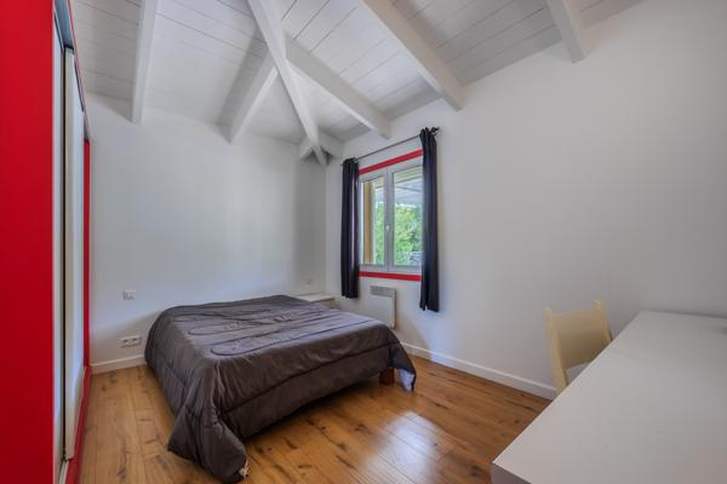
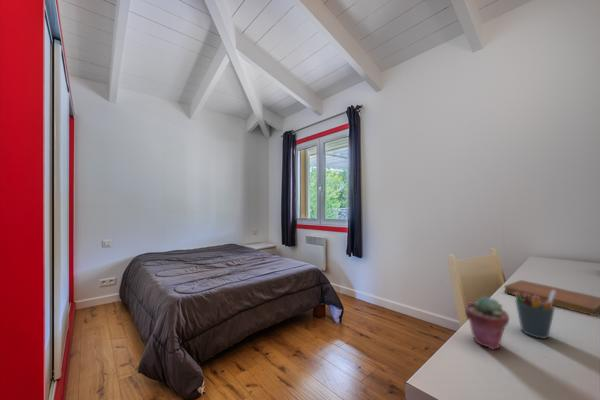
+ pen holder (534, 310)
+ notebook (554, 296)
+ potted succulent (486, 319)
